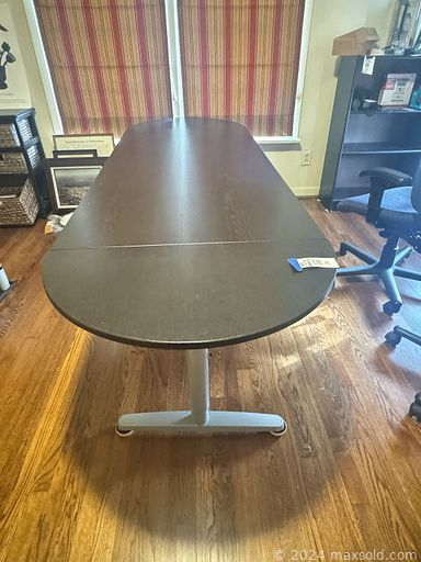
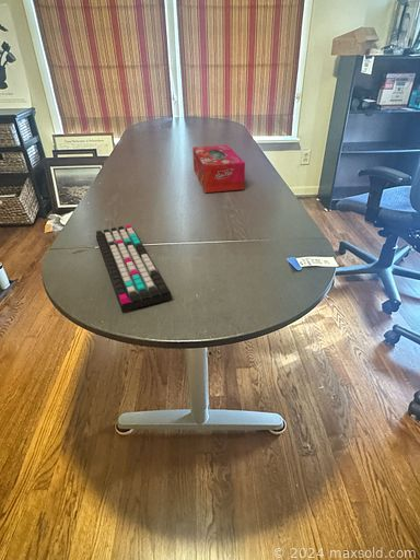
+ tissue box (217, 166)
+ keyboard (113, 264)
